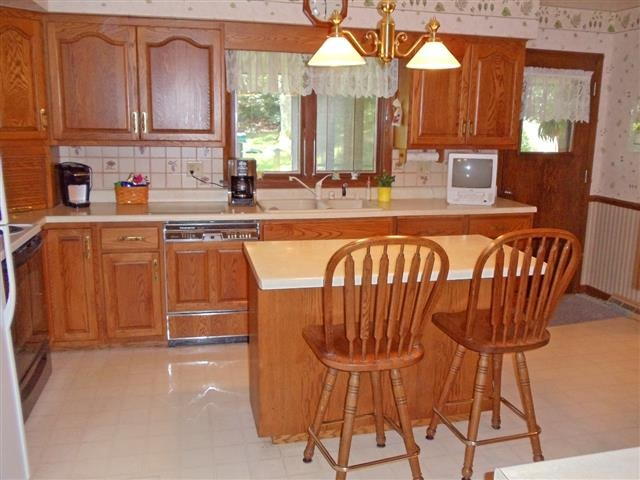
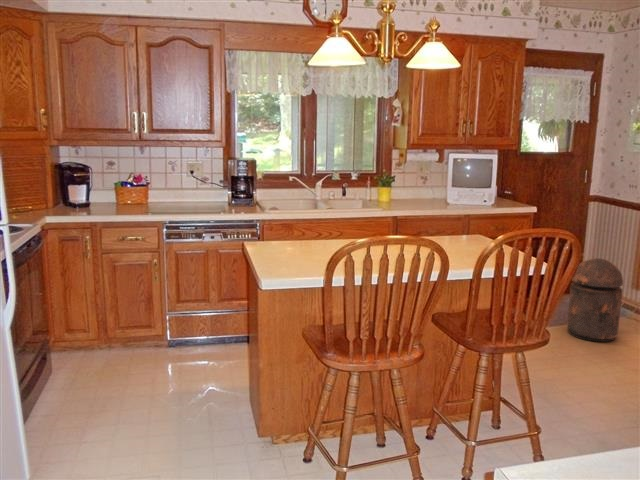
+ trash can (595, 297)
